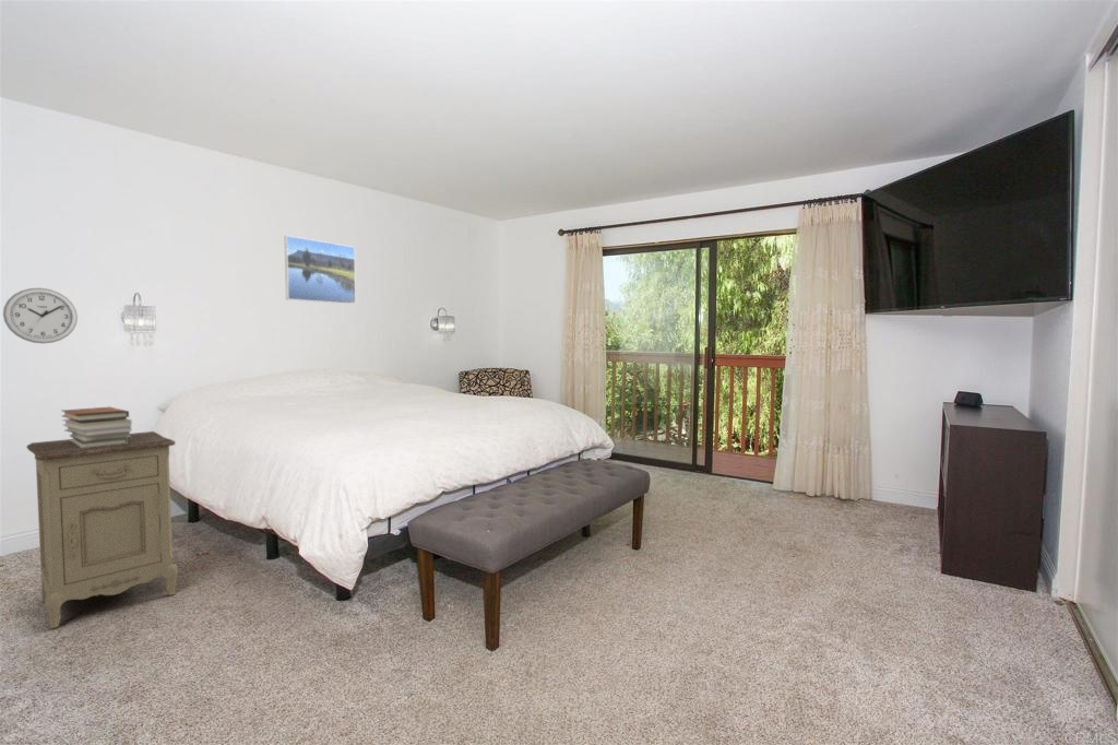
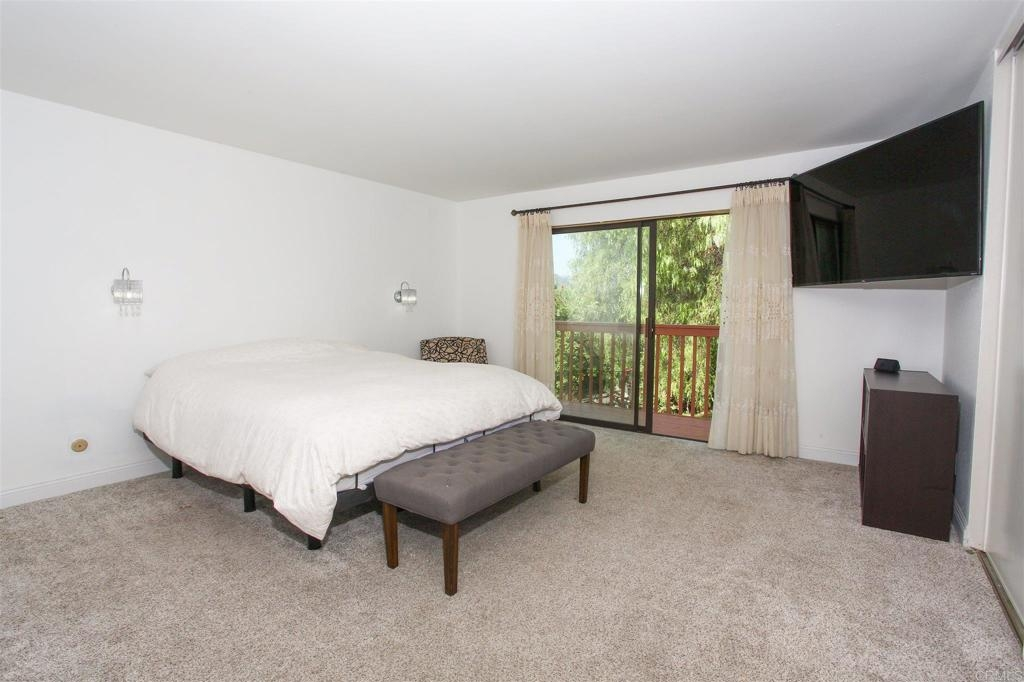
- wall clock (41, 316)
- book stack (96, 426)
- nightstand (107, 521)
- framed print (321, 271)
